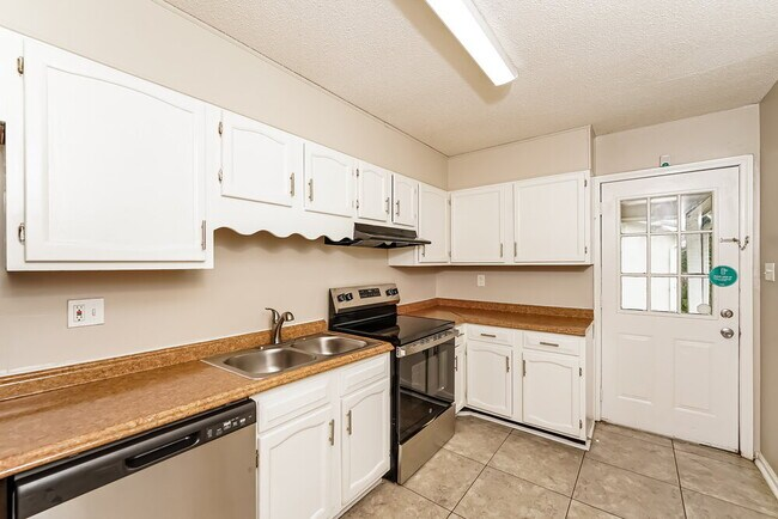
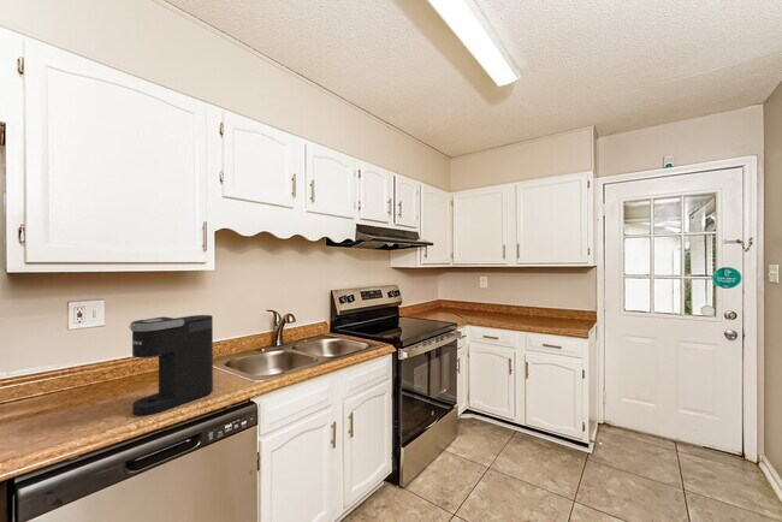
+ coffee maker (174, 358)
